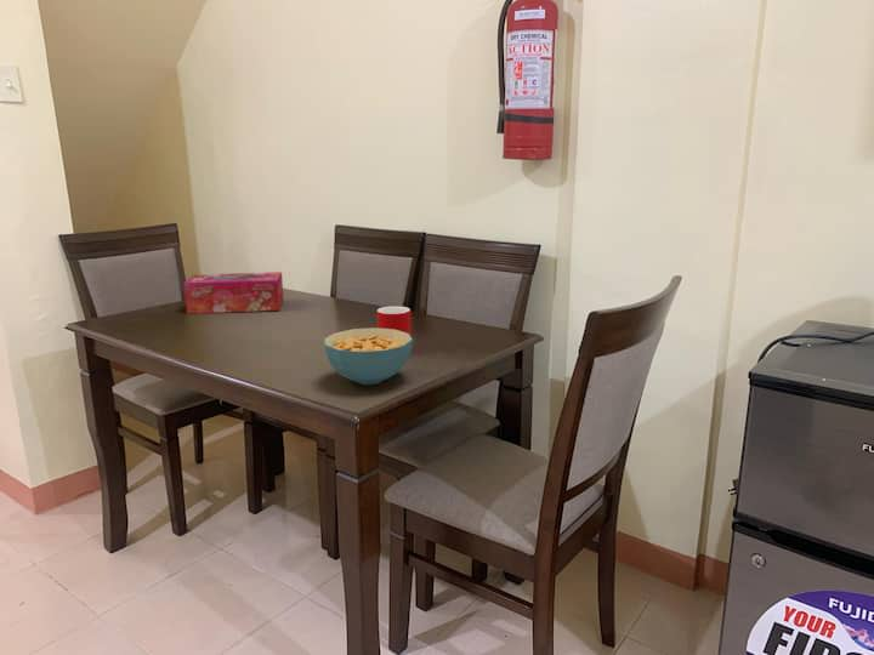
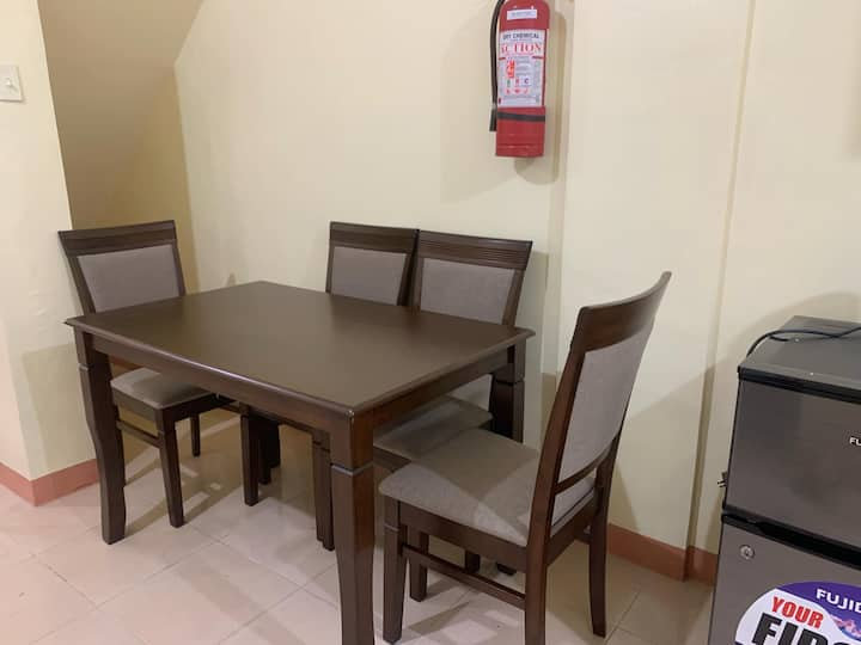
- tissue box (235, 291)
- cereal bowl (368, 359)
- cup (397, 329)
